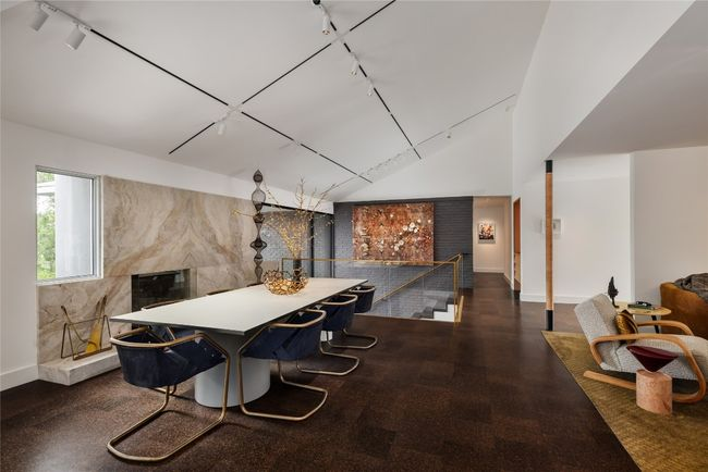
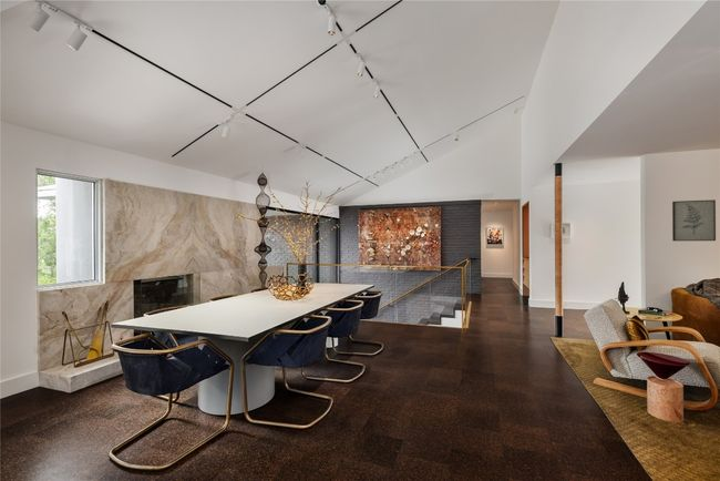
+ wall art (693, 221)
